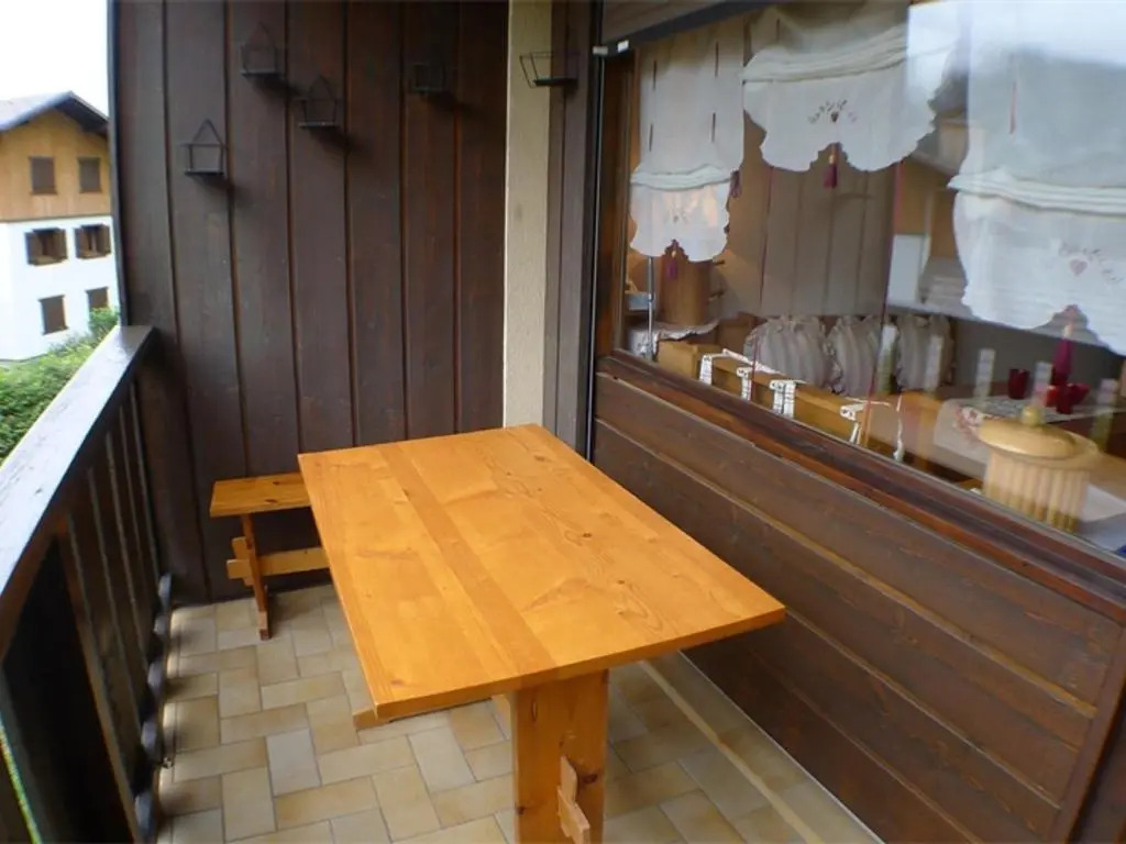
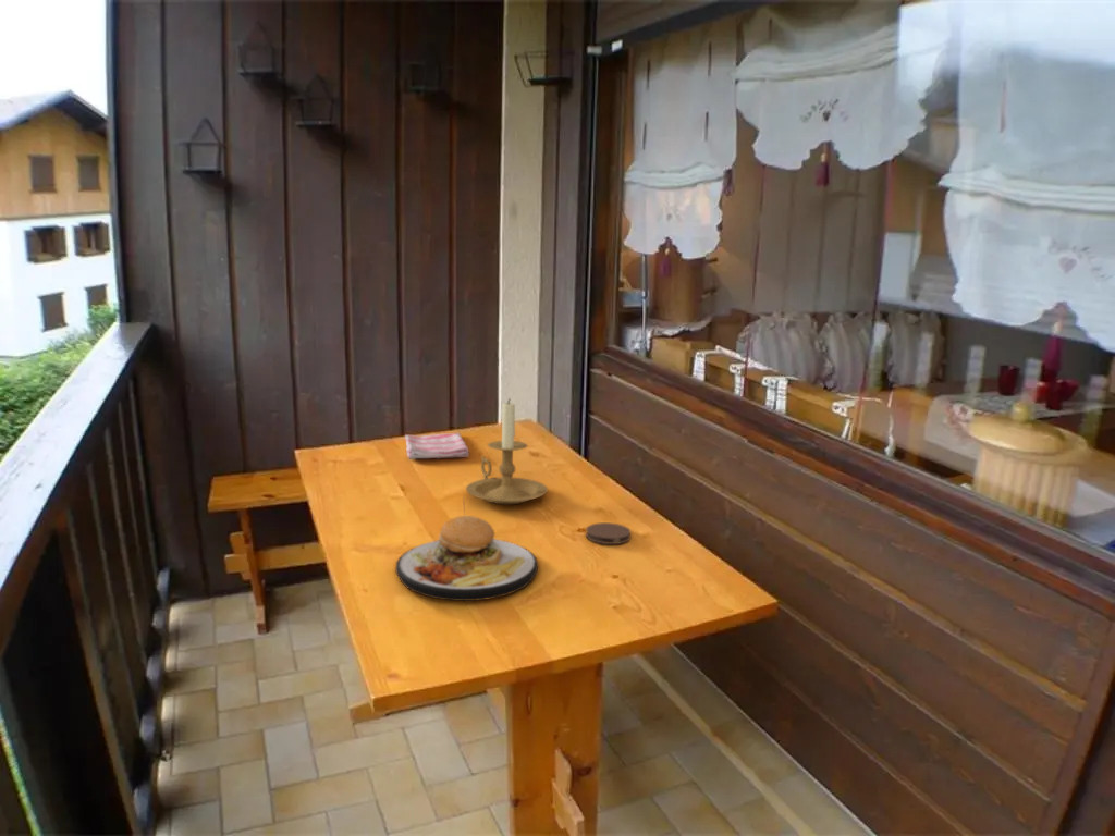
+ dish towel (436, 443)
+ plate (467, 537)
+ coaster (608, 532)
+ candle holder (507, 448)
